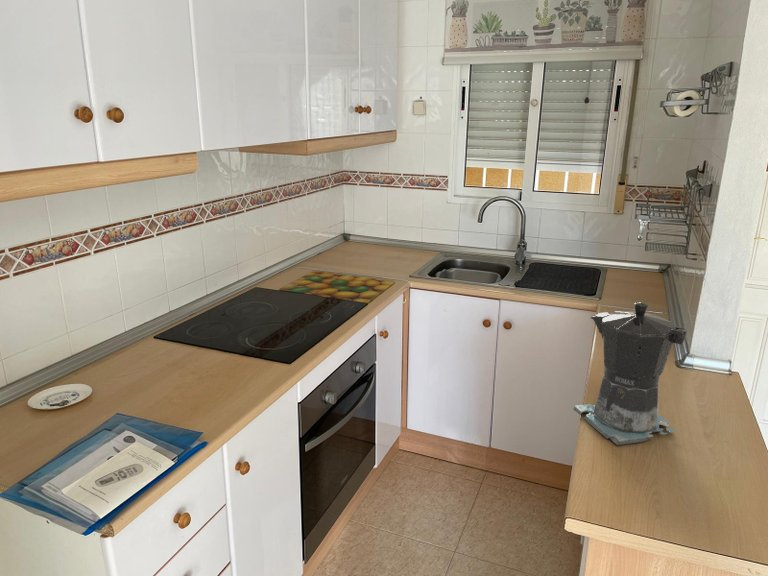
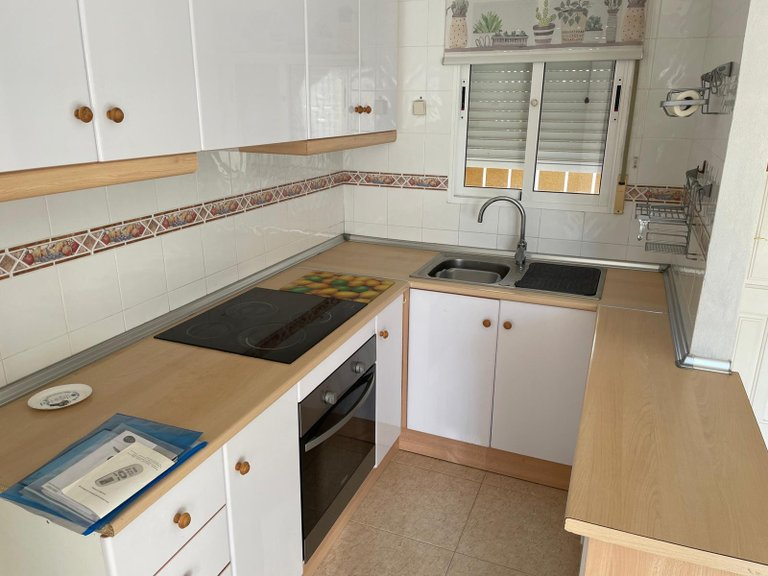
- coffee maker (633, 364)
